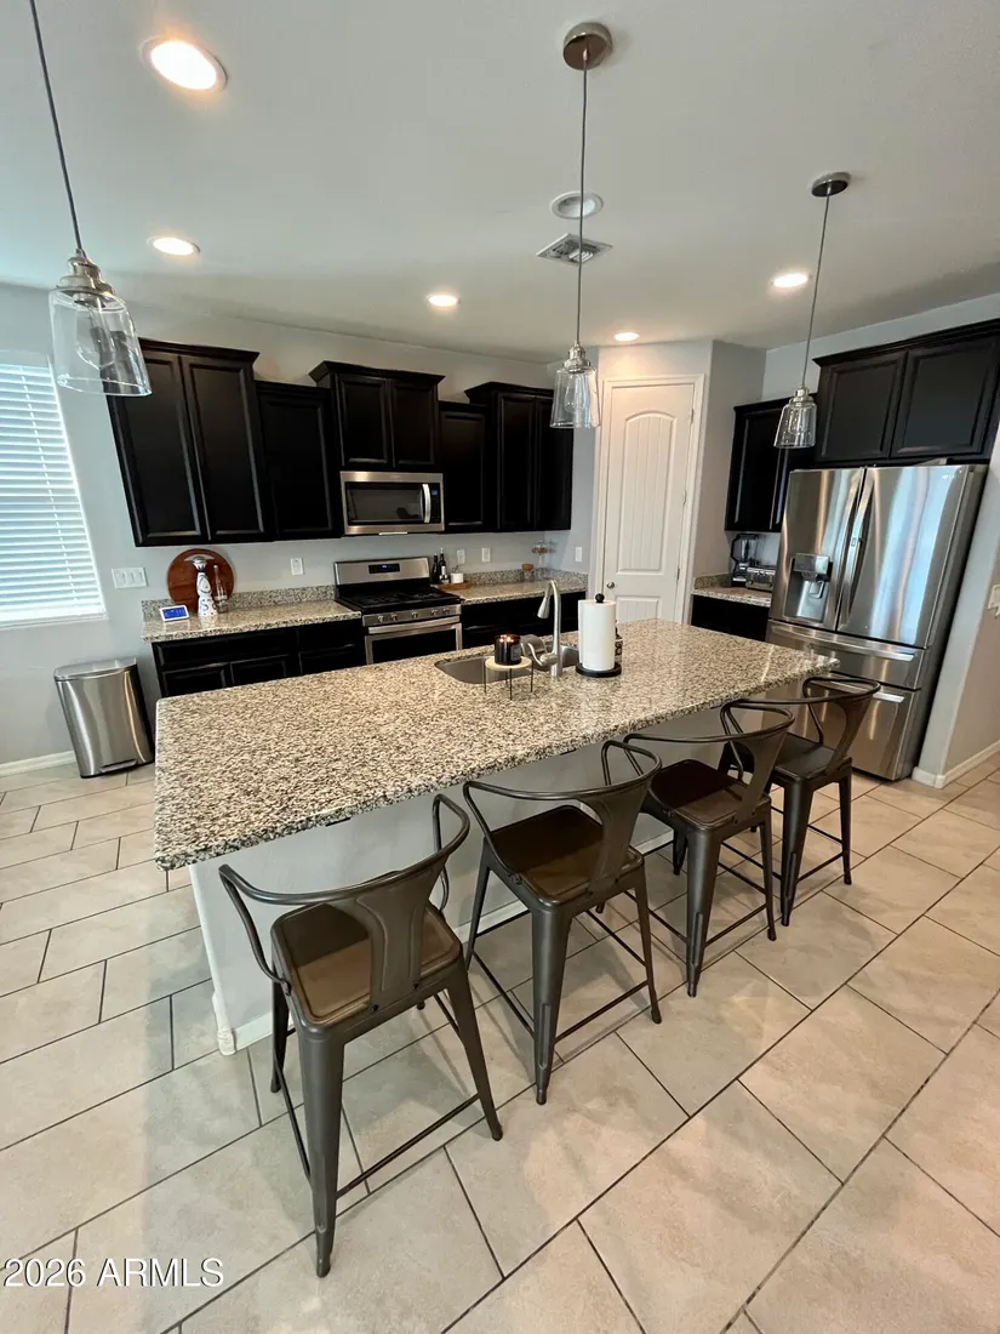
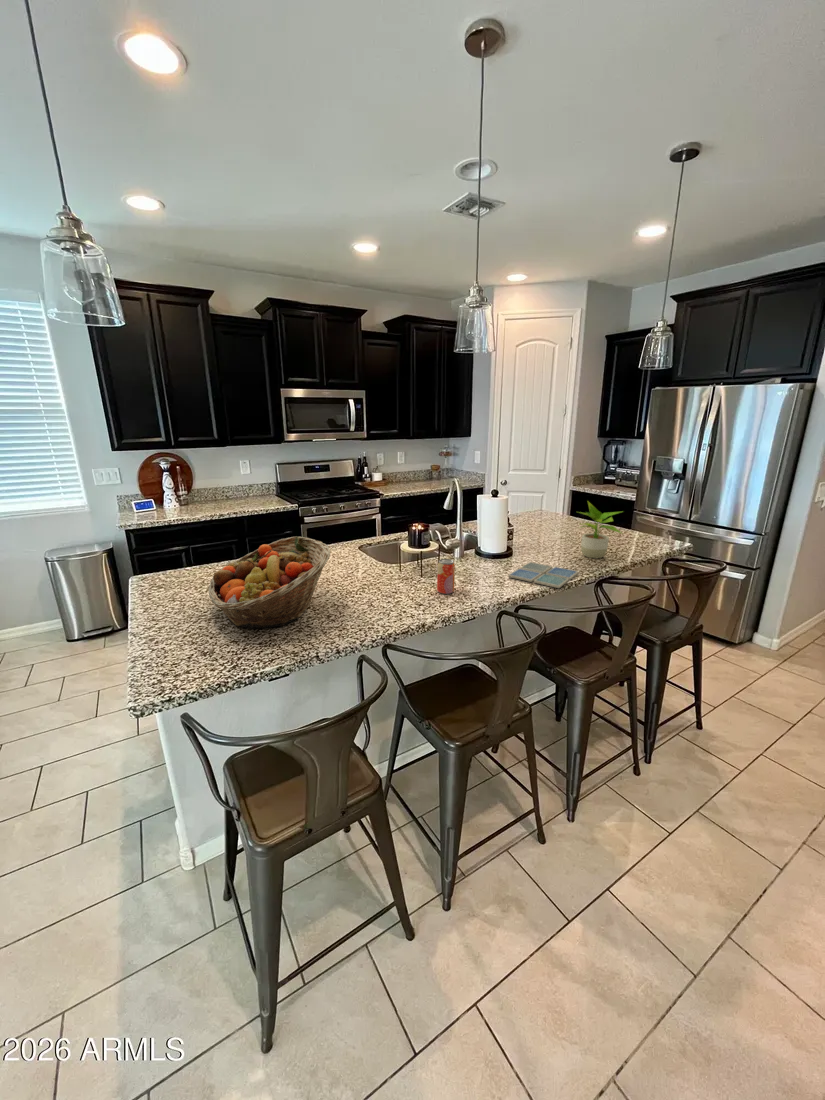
+ drink coaster (543, 574)
+ fruit basket (270, 578)
+ potted plant (597, 531)
+ beverage can (445, 576)
